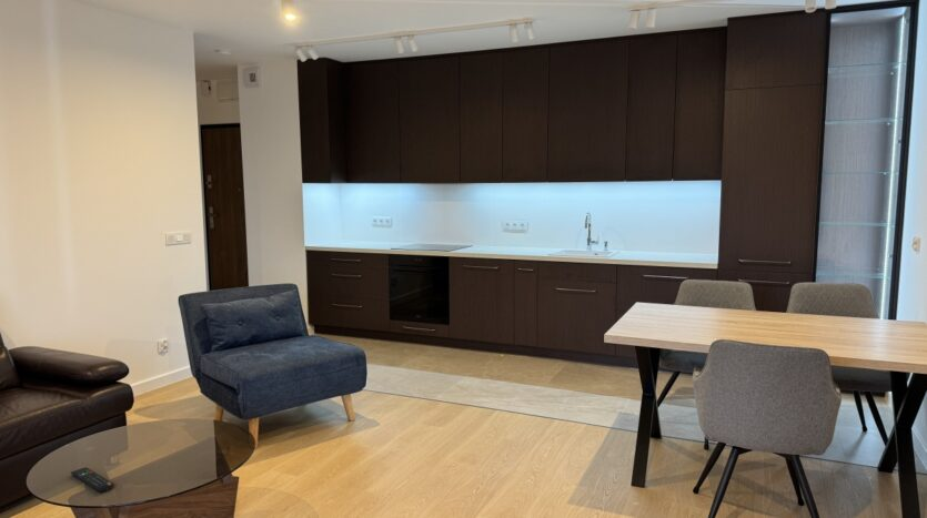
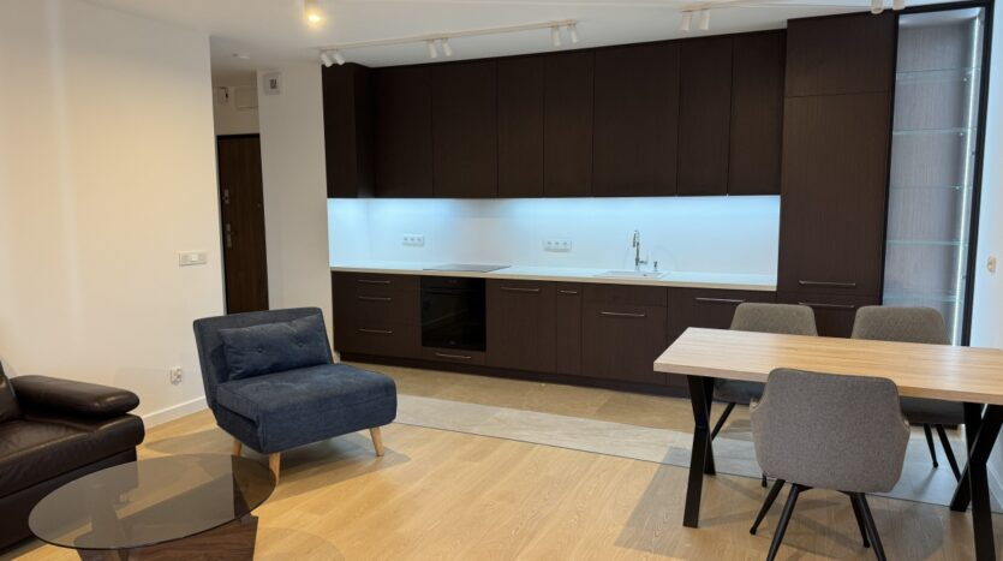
- remote control (92, 479)
